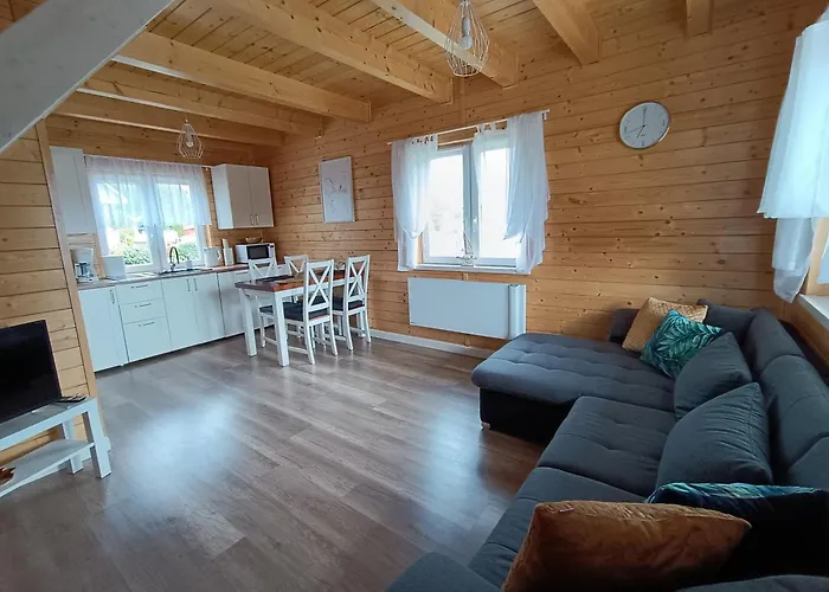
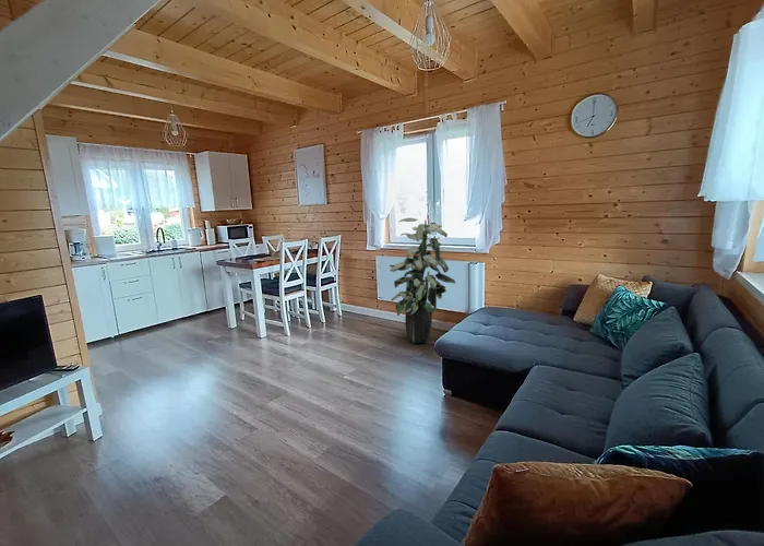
+ indoor plant (418, 280)
